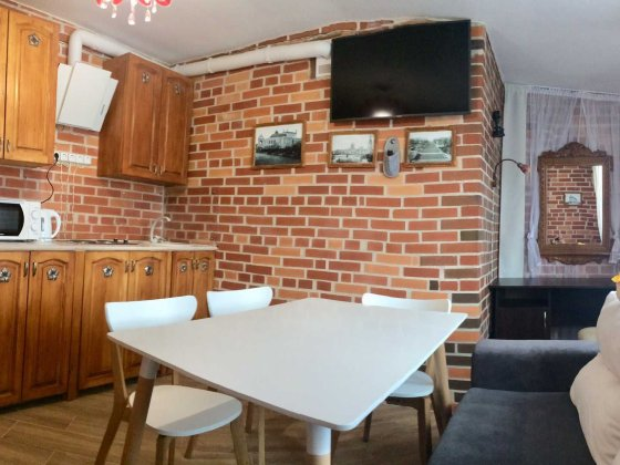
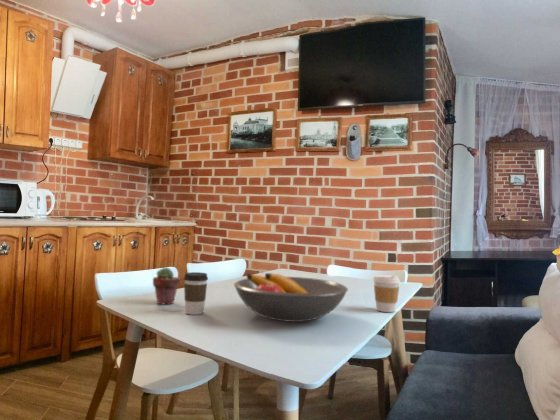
+ coffee cup (386, 292)
+ fruit bowl (290, 296)
+ potted succulent (166, 284)
+ coffee cup (195, 293)
